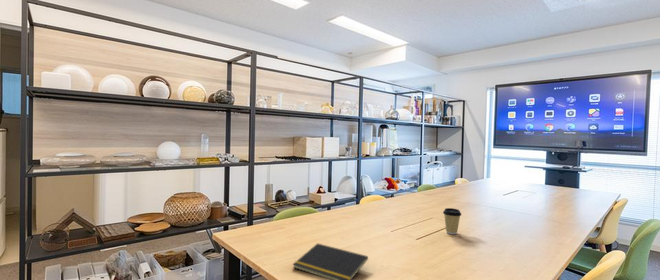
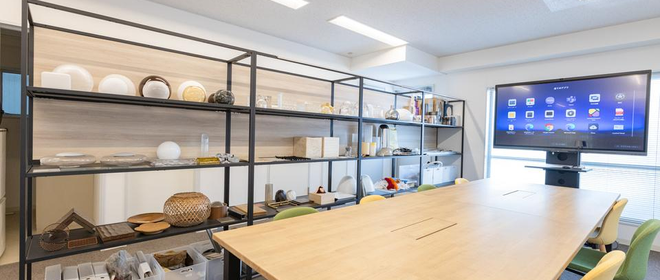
- coffee cup (451, 221)
- notepad (330, 261)
